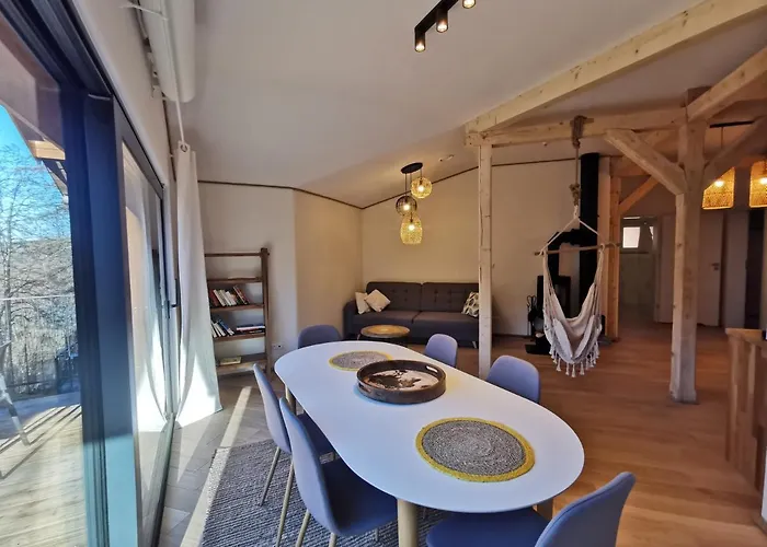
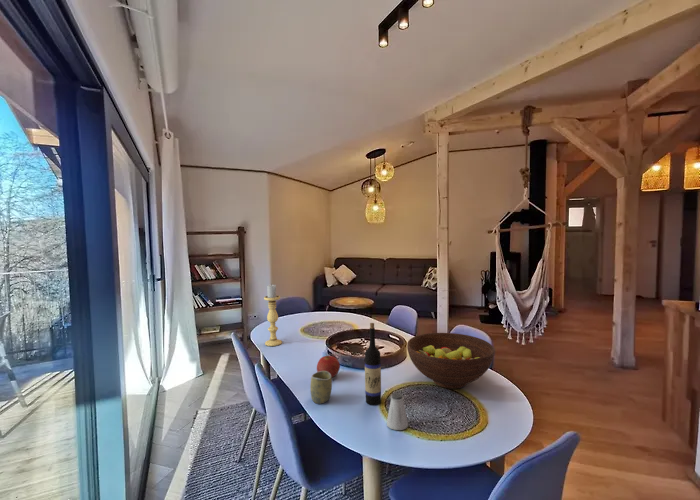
+ fruit bowl (449, 363)
+ wine bottle (372, 362)
+ saltshaker (397, 409)
+ cup (321, 387)
+ fruit (328, 366)
+ candle holder (272, 313)
